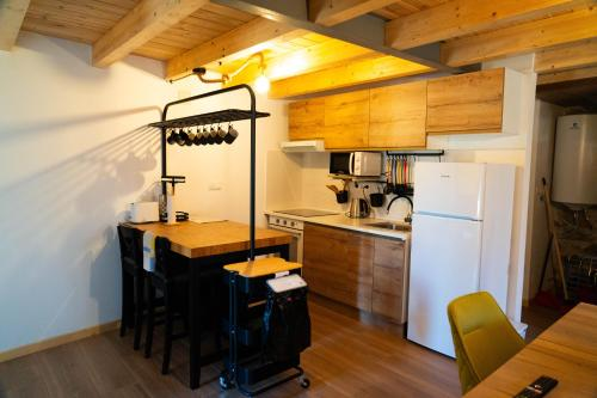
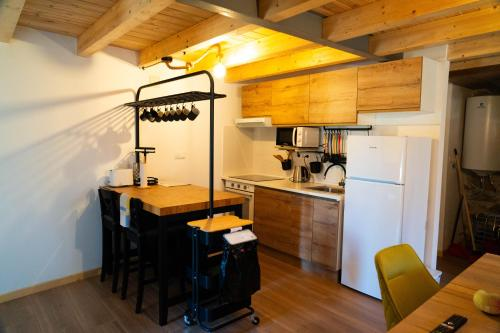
+ fruit (488, 301)
